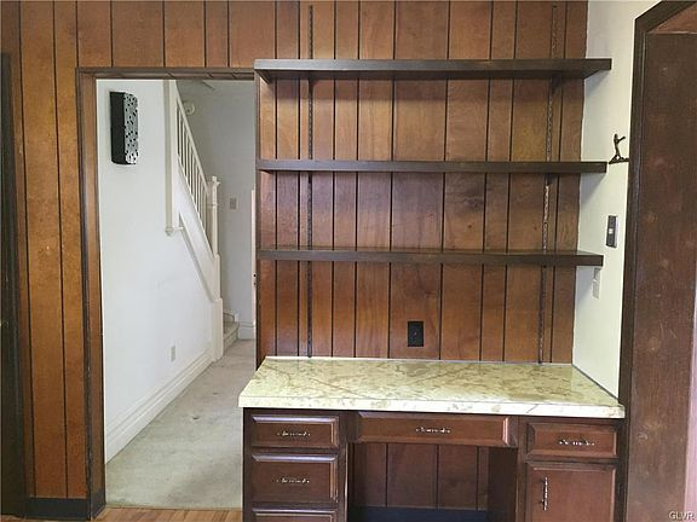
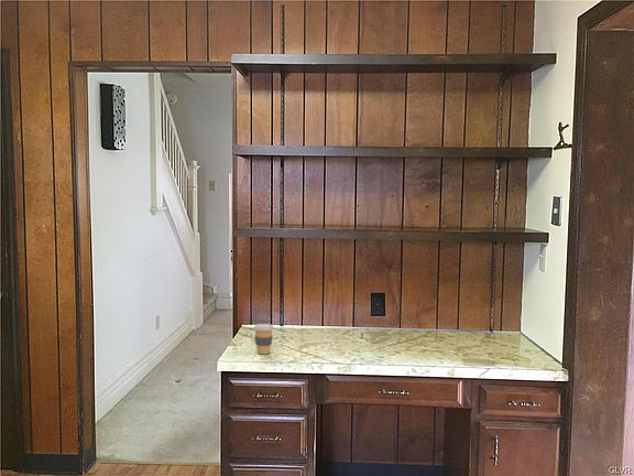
+ coffee cup (263, 338)
